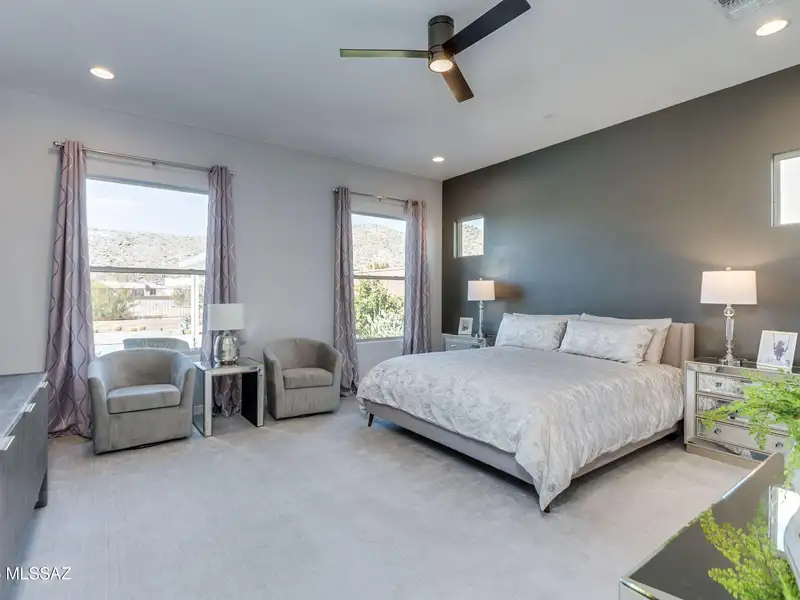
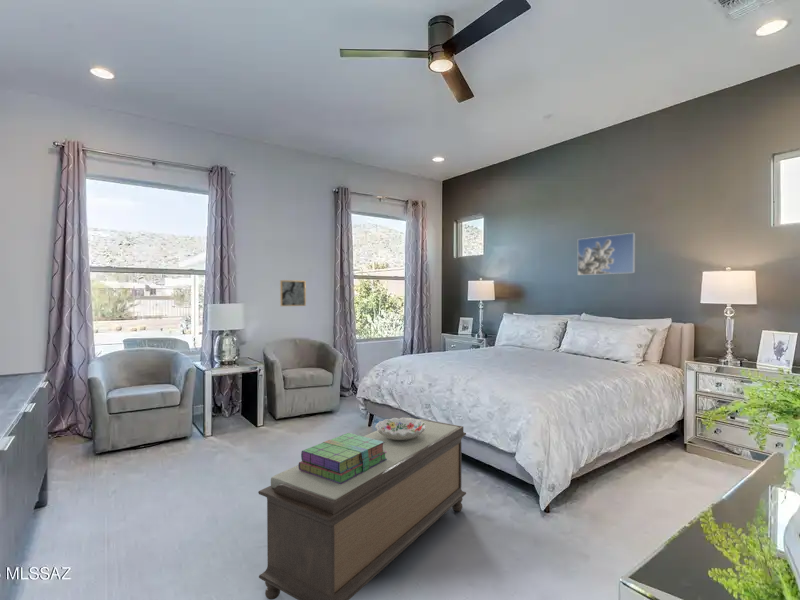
+ decorative bowl (400, 430)
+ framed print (605, 255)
+ stack of books (344, 454)
+ wall art (293, 293)
+ bench (380, 496)
